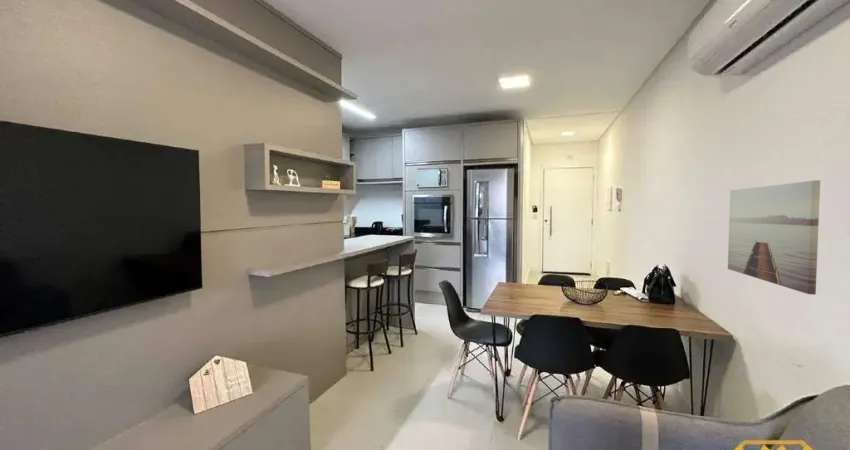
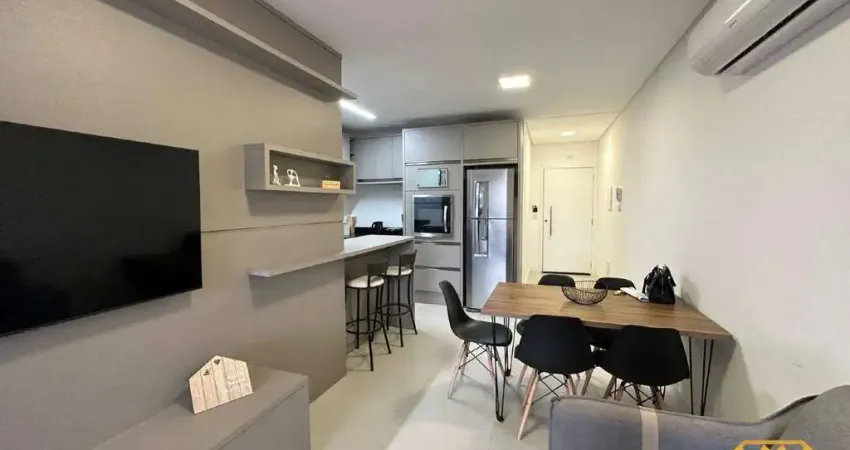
- wall art (765, 232)
